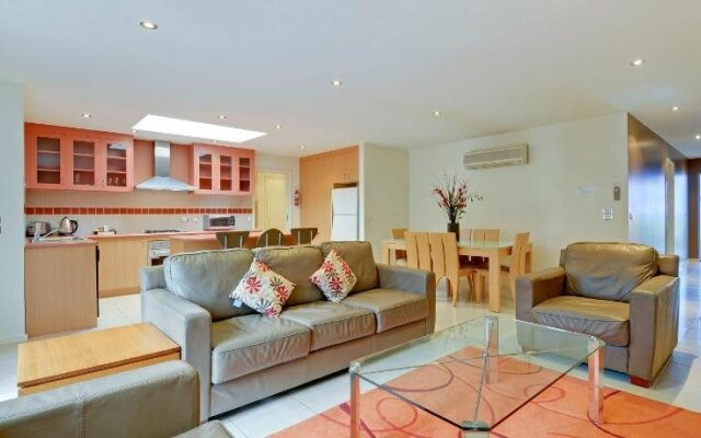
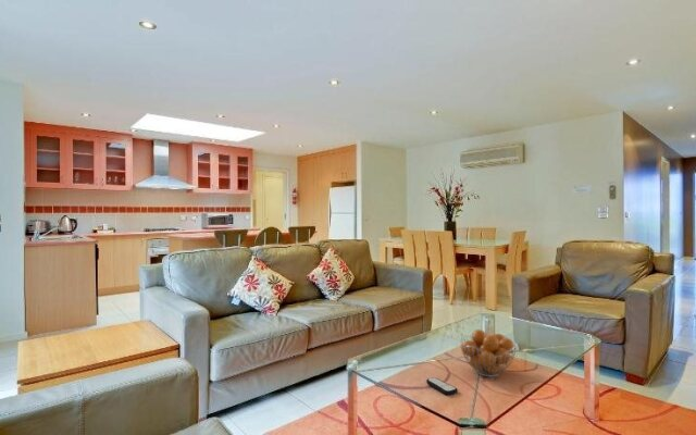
+ remote control (440, 385)
+ fruit basket (487, 352)
